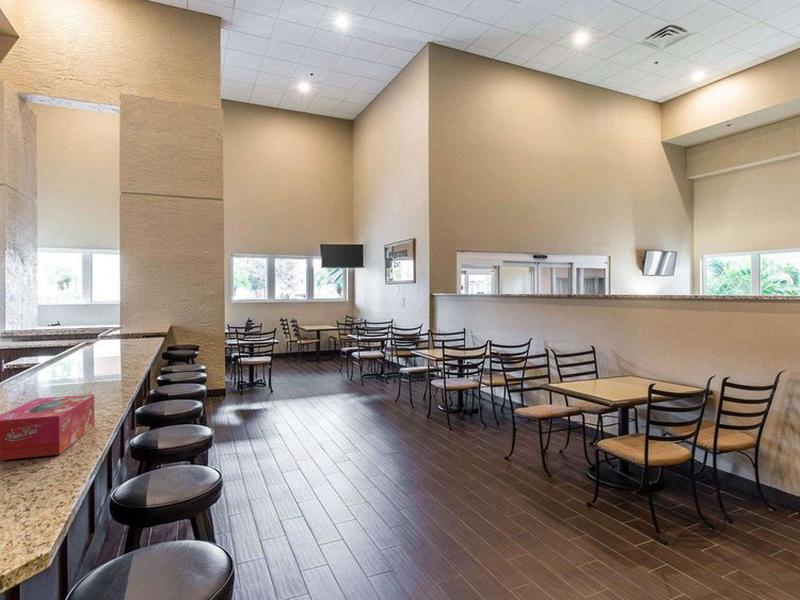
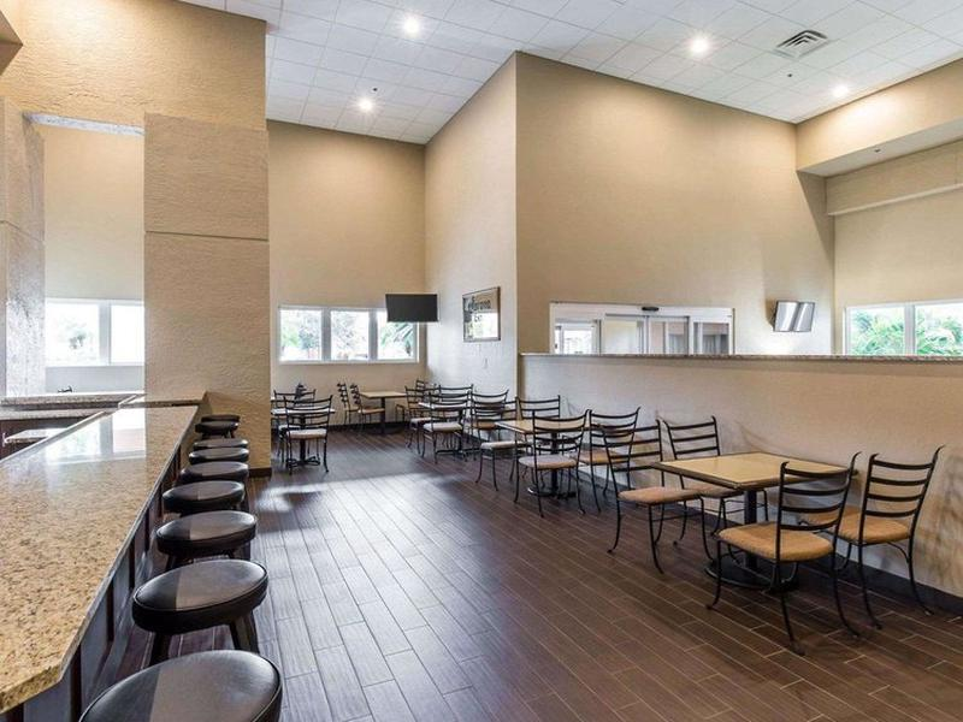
- tissue box (47, 423)
